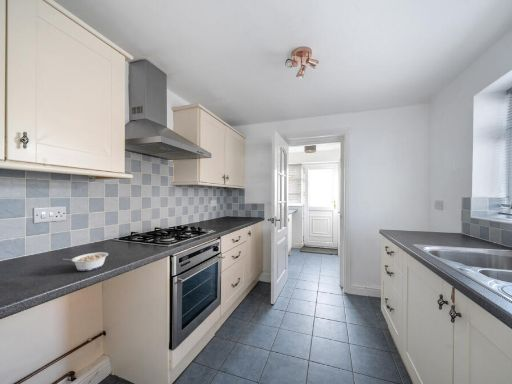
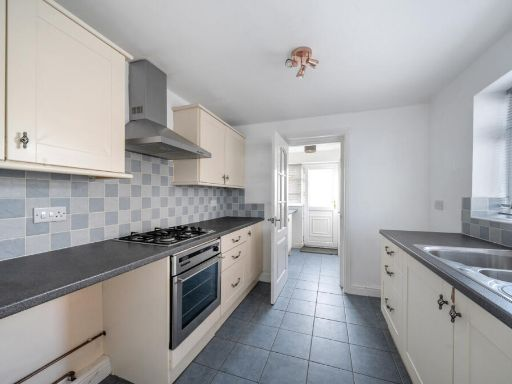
- legume (89, 261)
